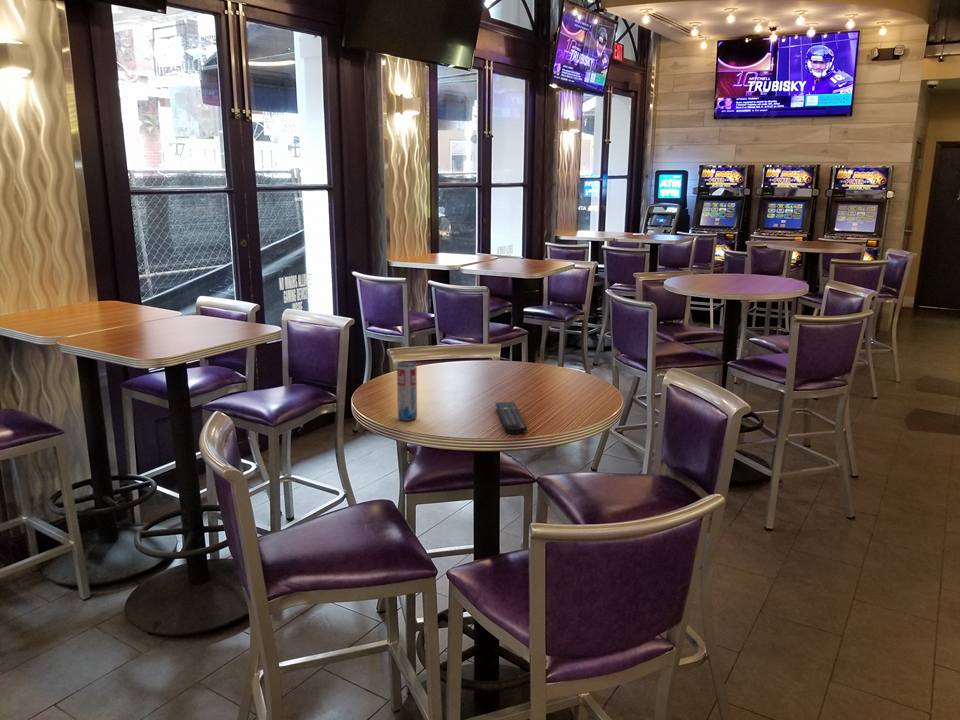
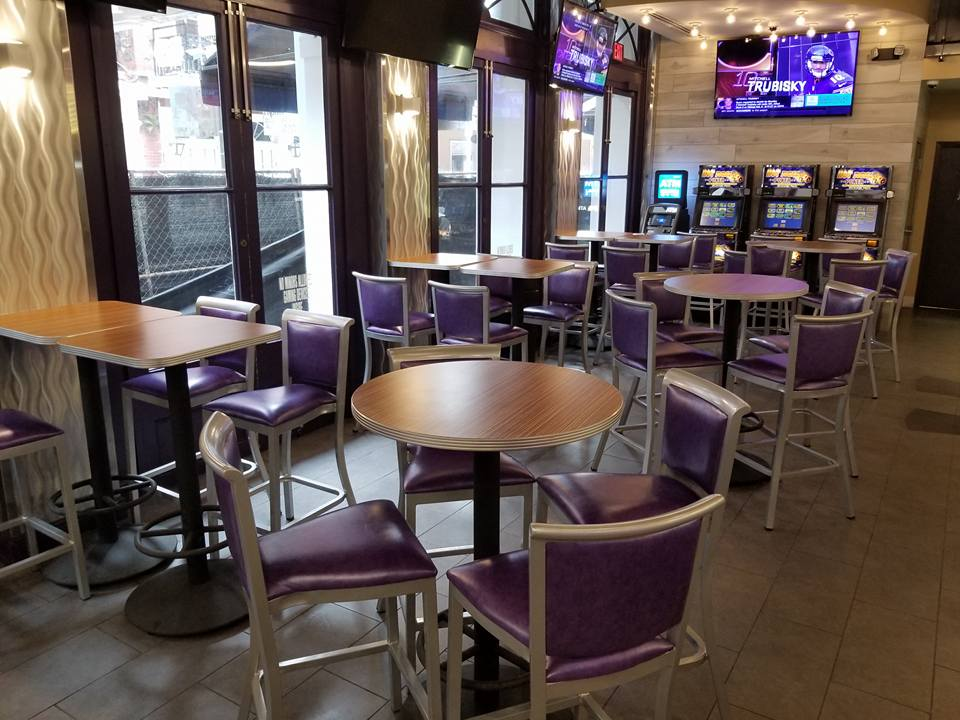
- beverage can (407, 390)
- remote control (510, 417)
